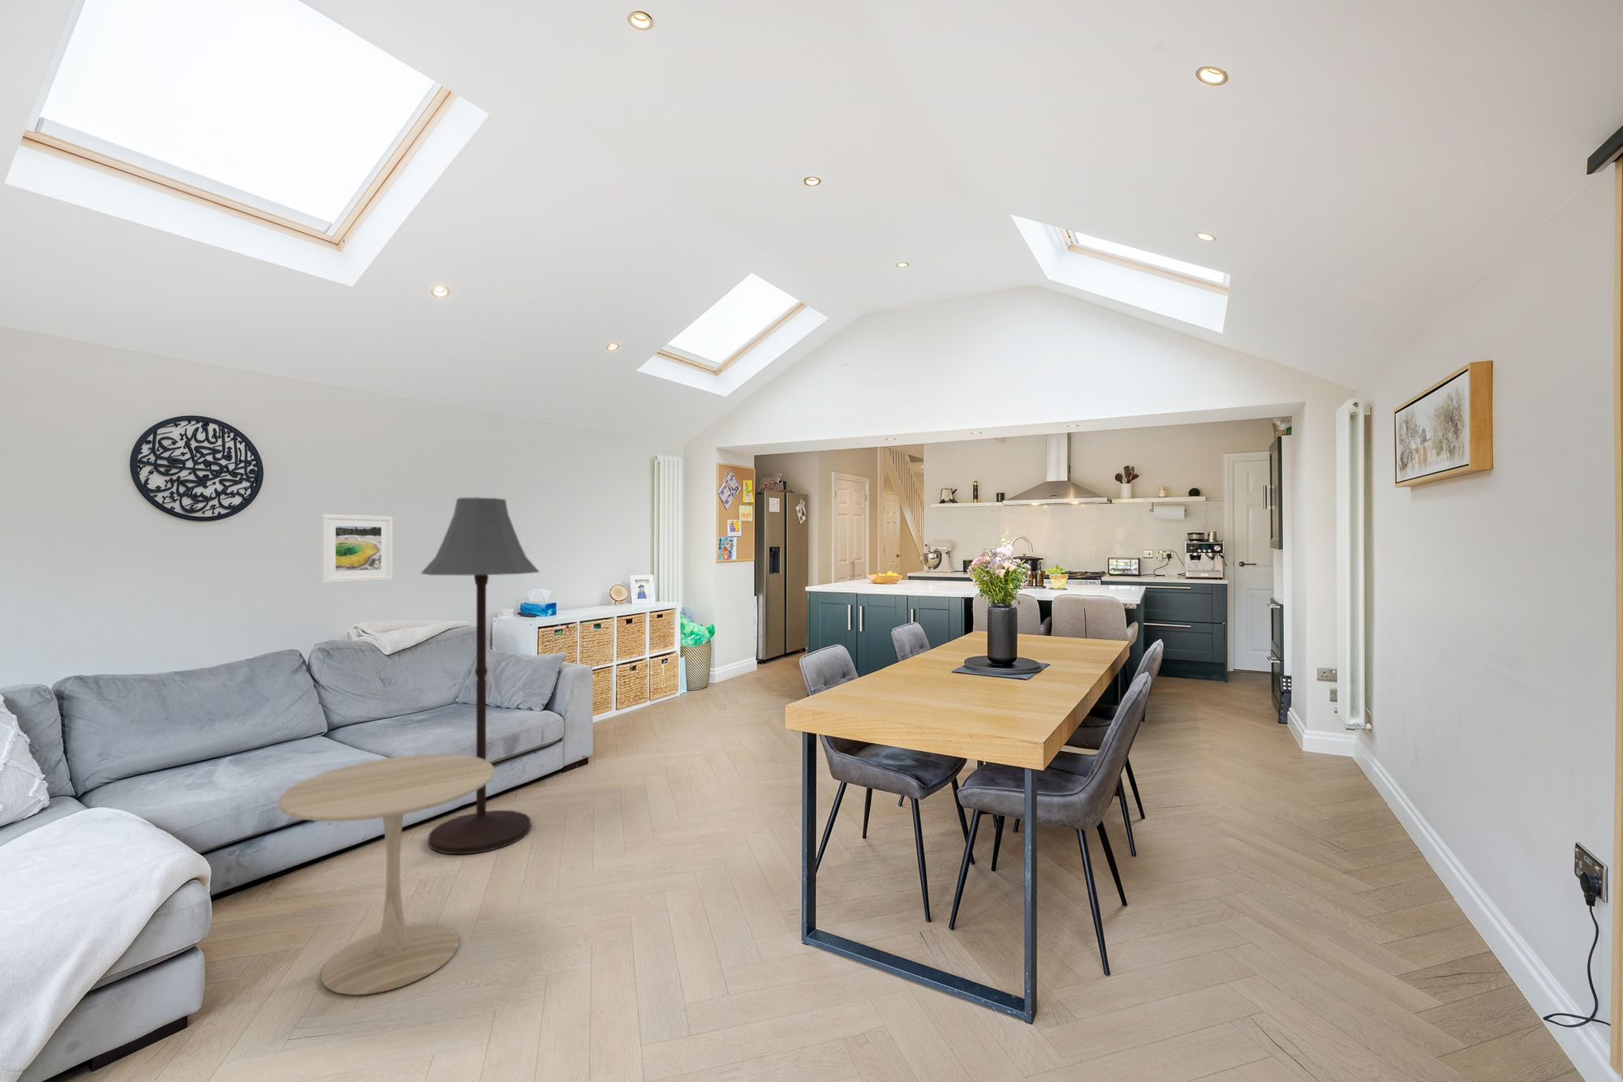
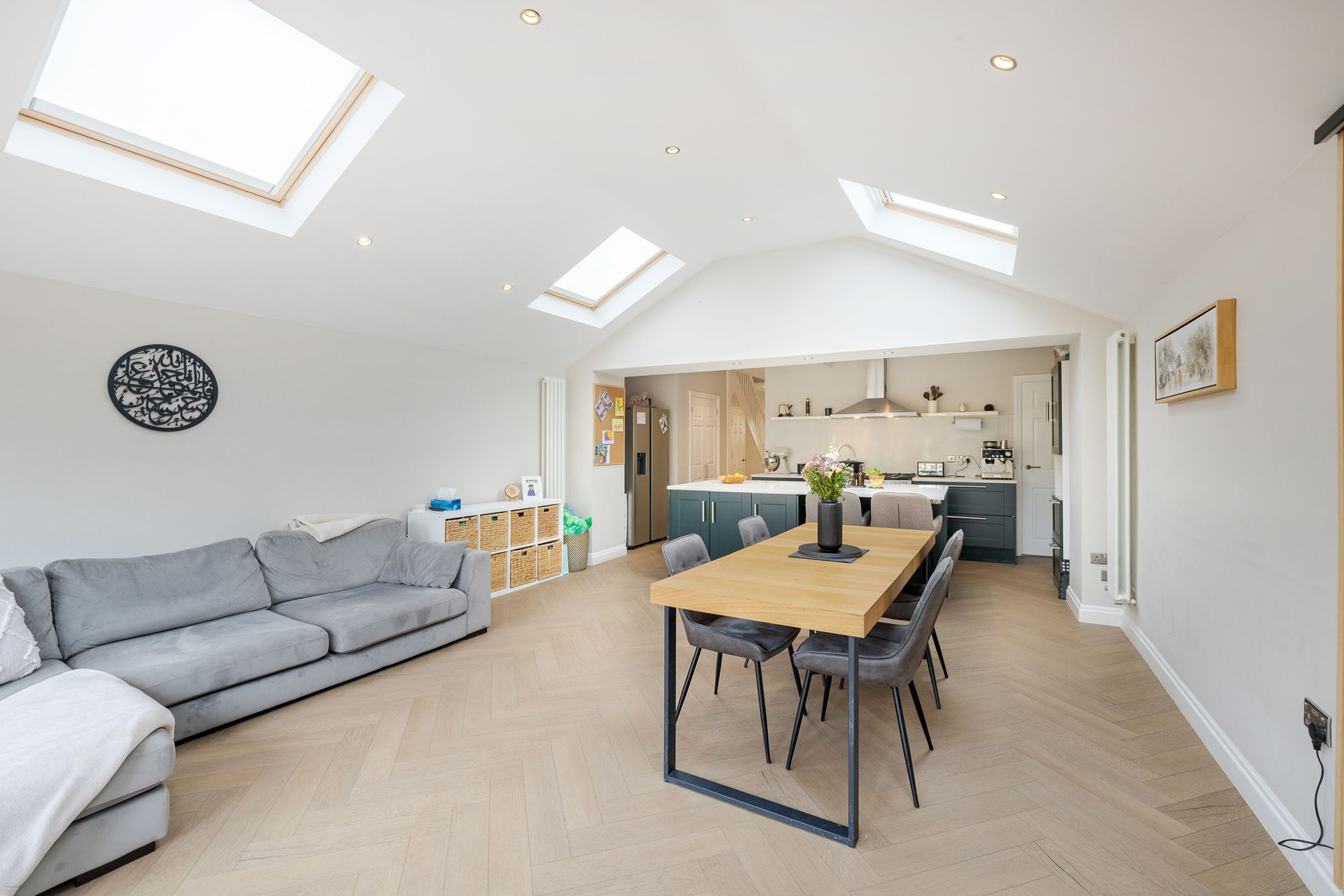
- side table (392, 869)
- floor lamp (481, 665)
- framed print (357, 548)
